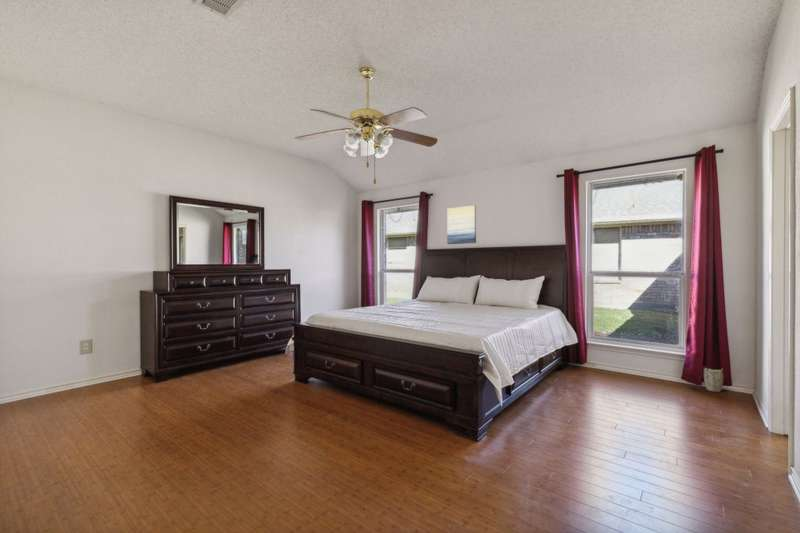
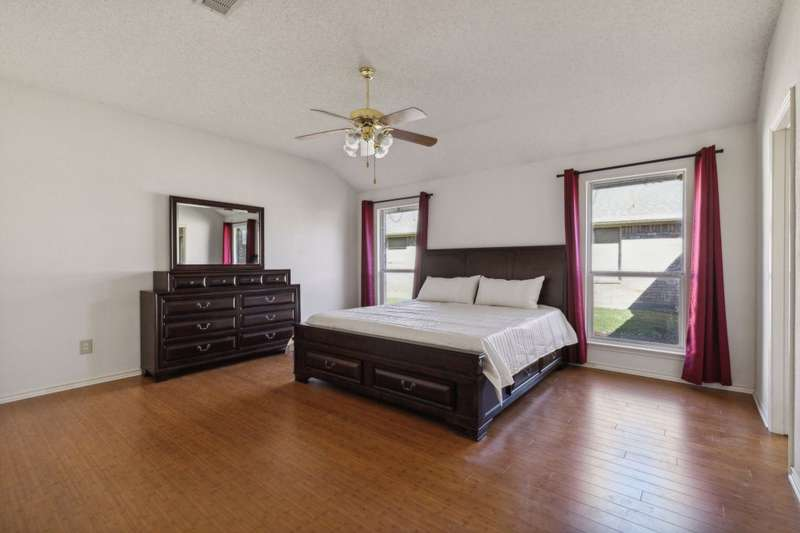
- wall art (461, 225)
- plant pot (713, 379)
